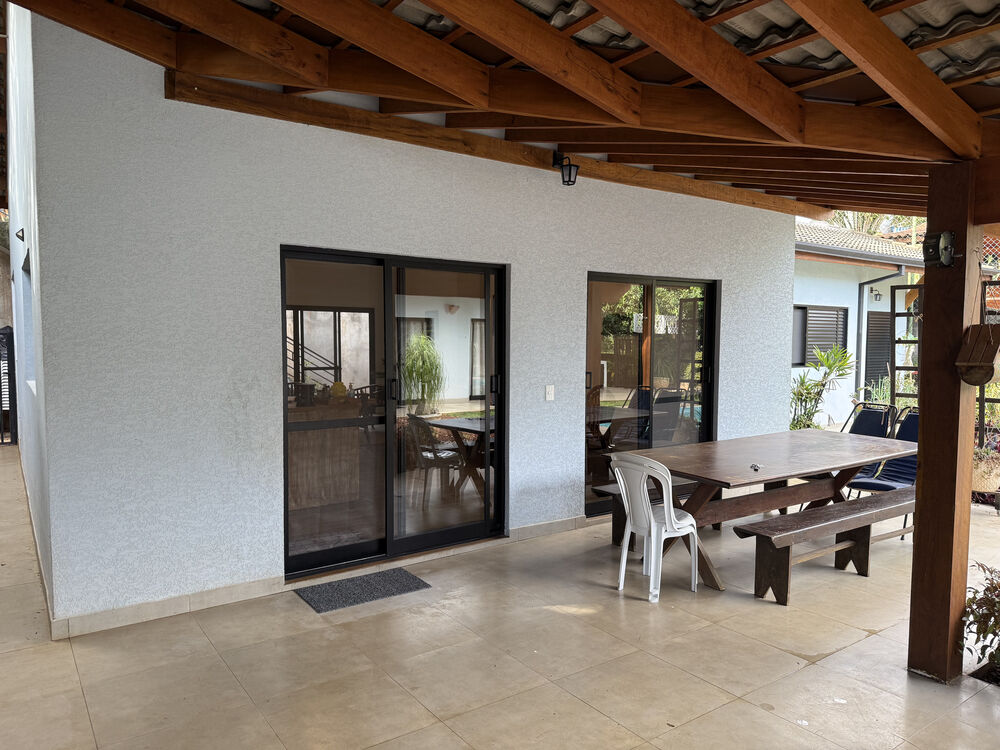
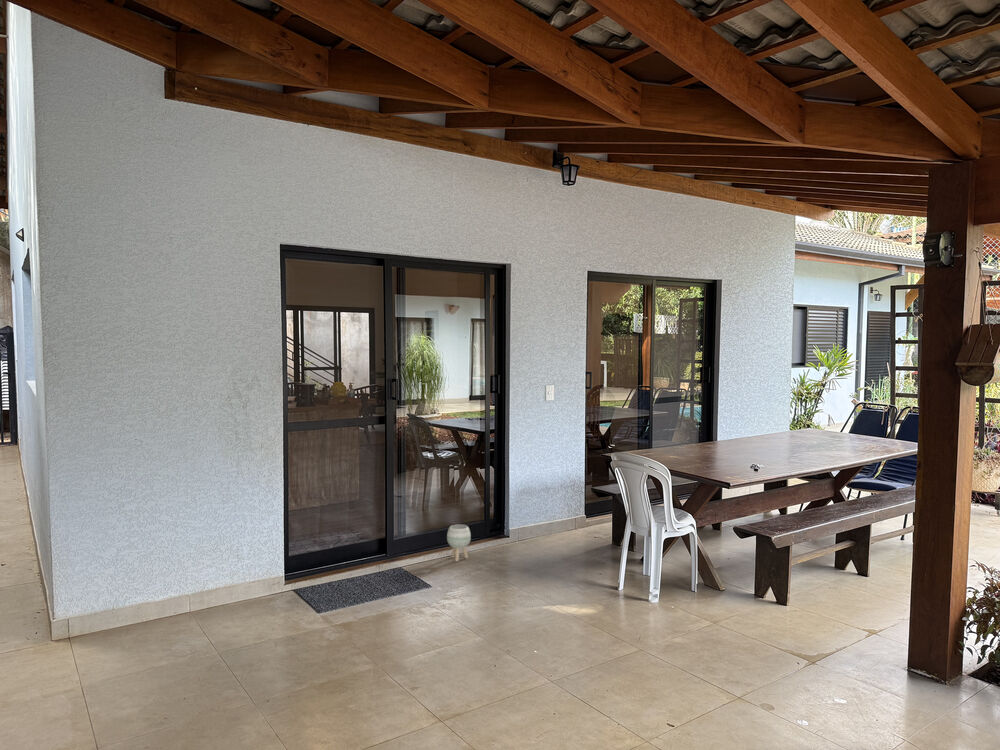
+ planter (458, 543)
